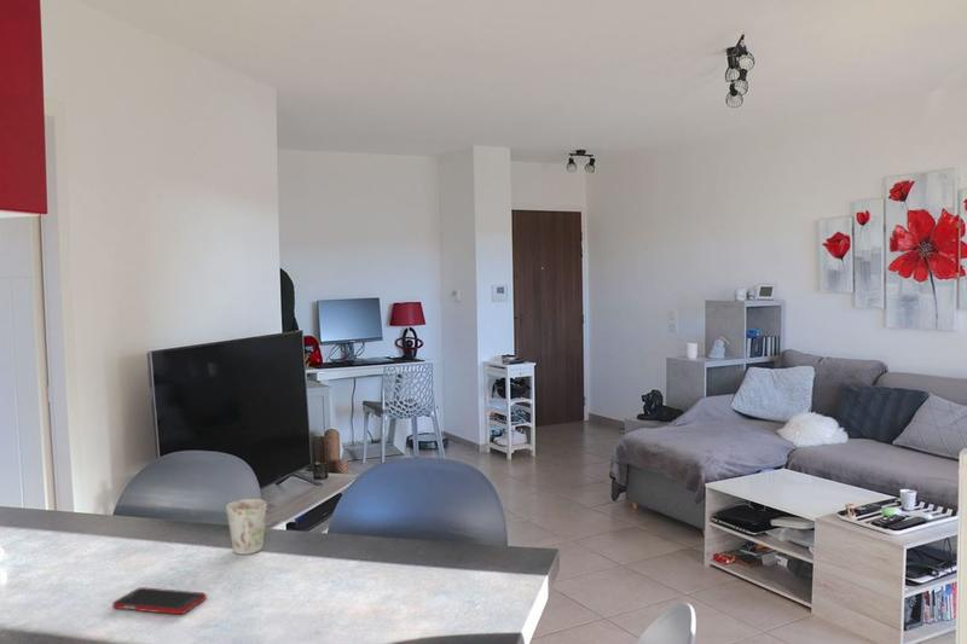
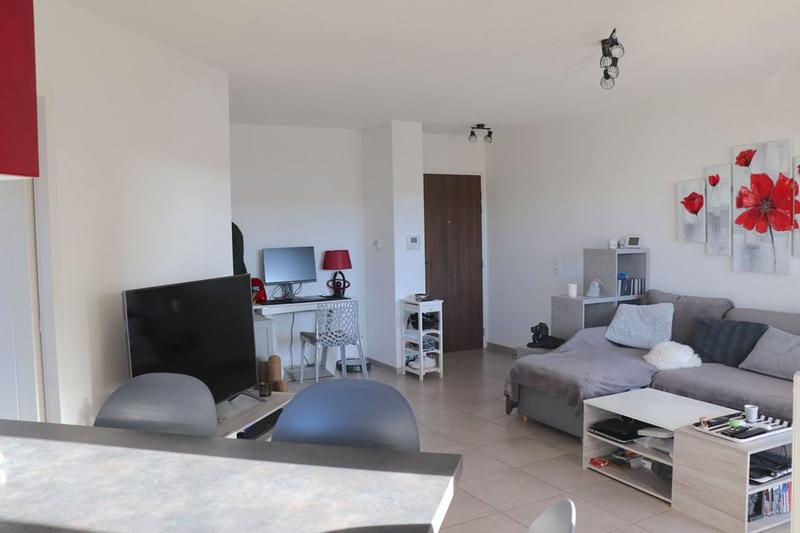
- cell phone (160, 601)
- mug (247, 529)
